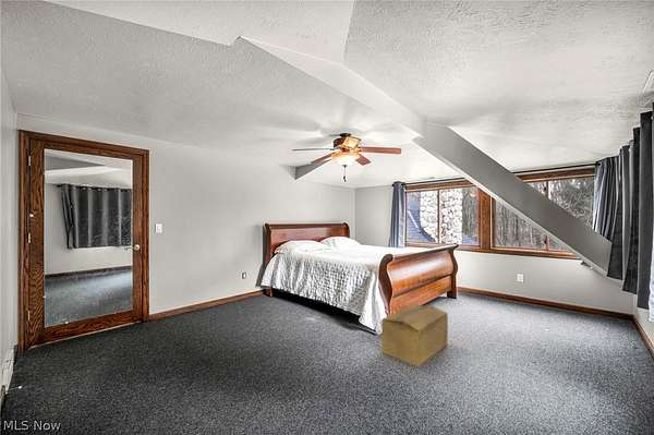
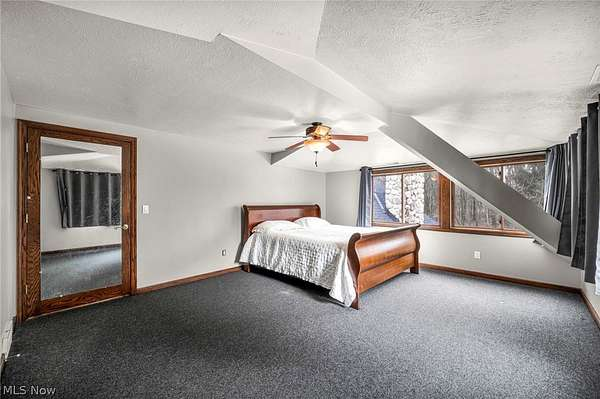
- cardboard box (415, 329)
